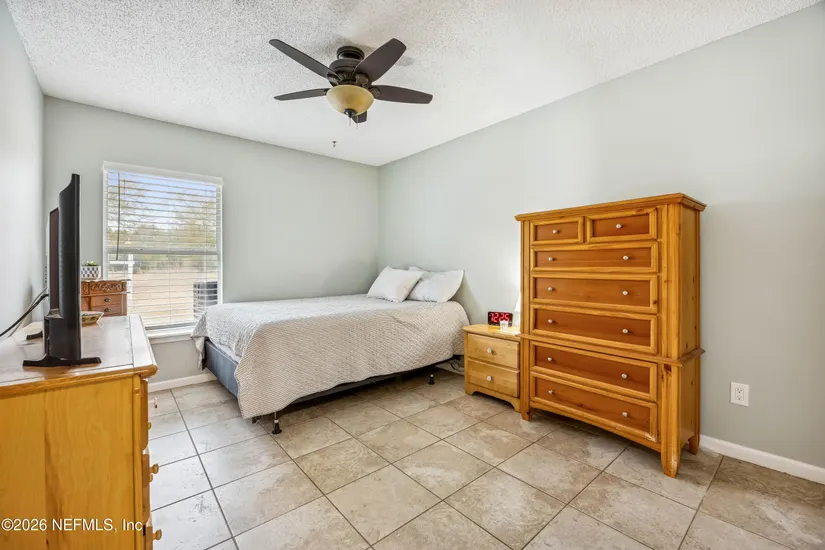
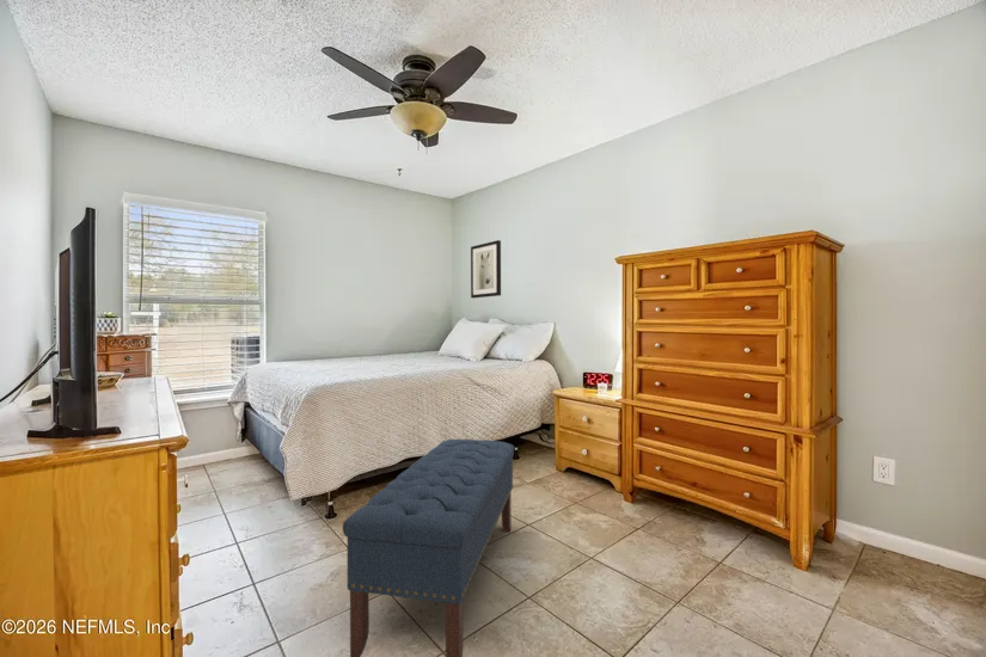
+ bench (449, 522)
+ wall art (485, 270)
